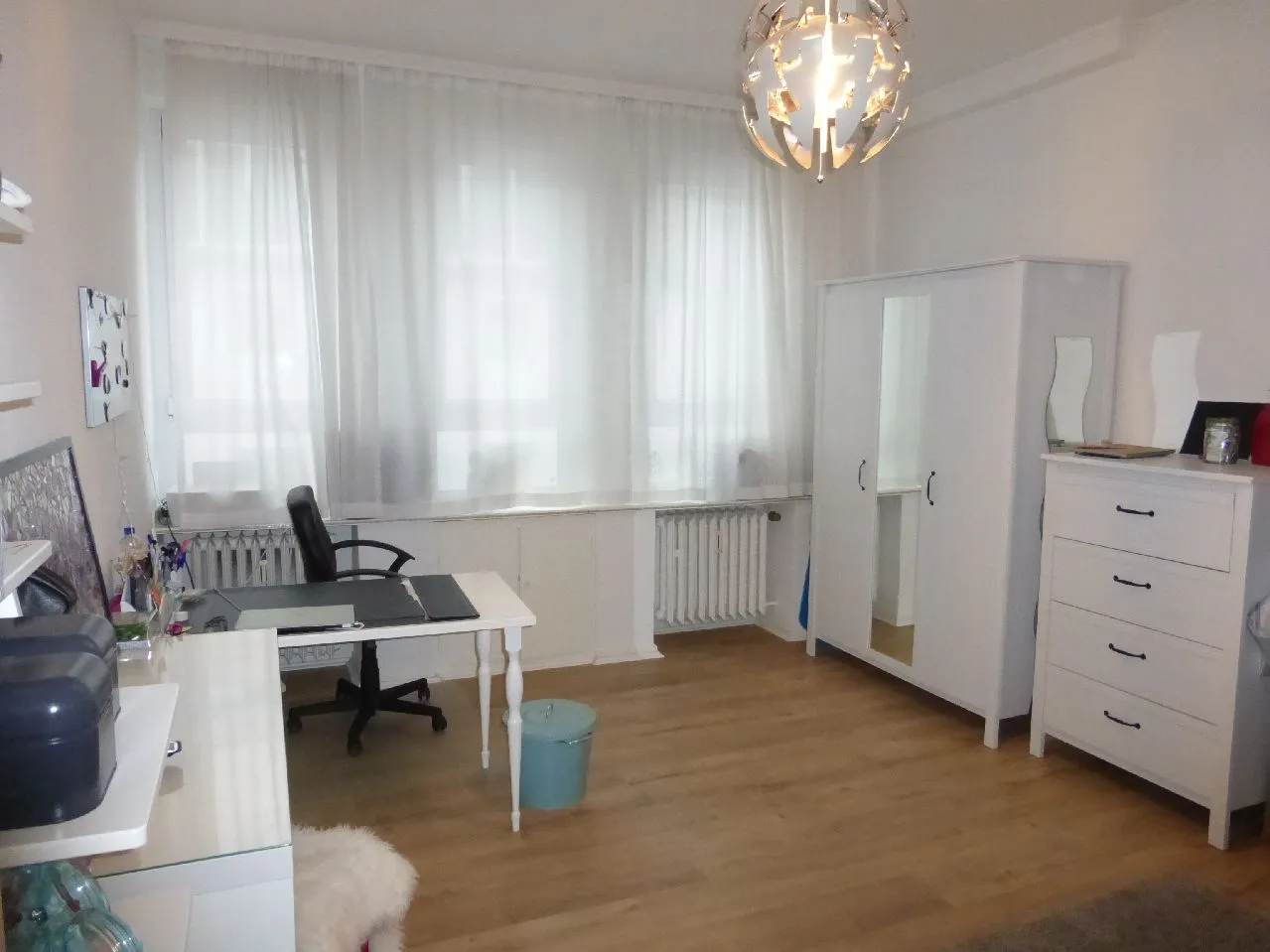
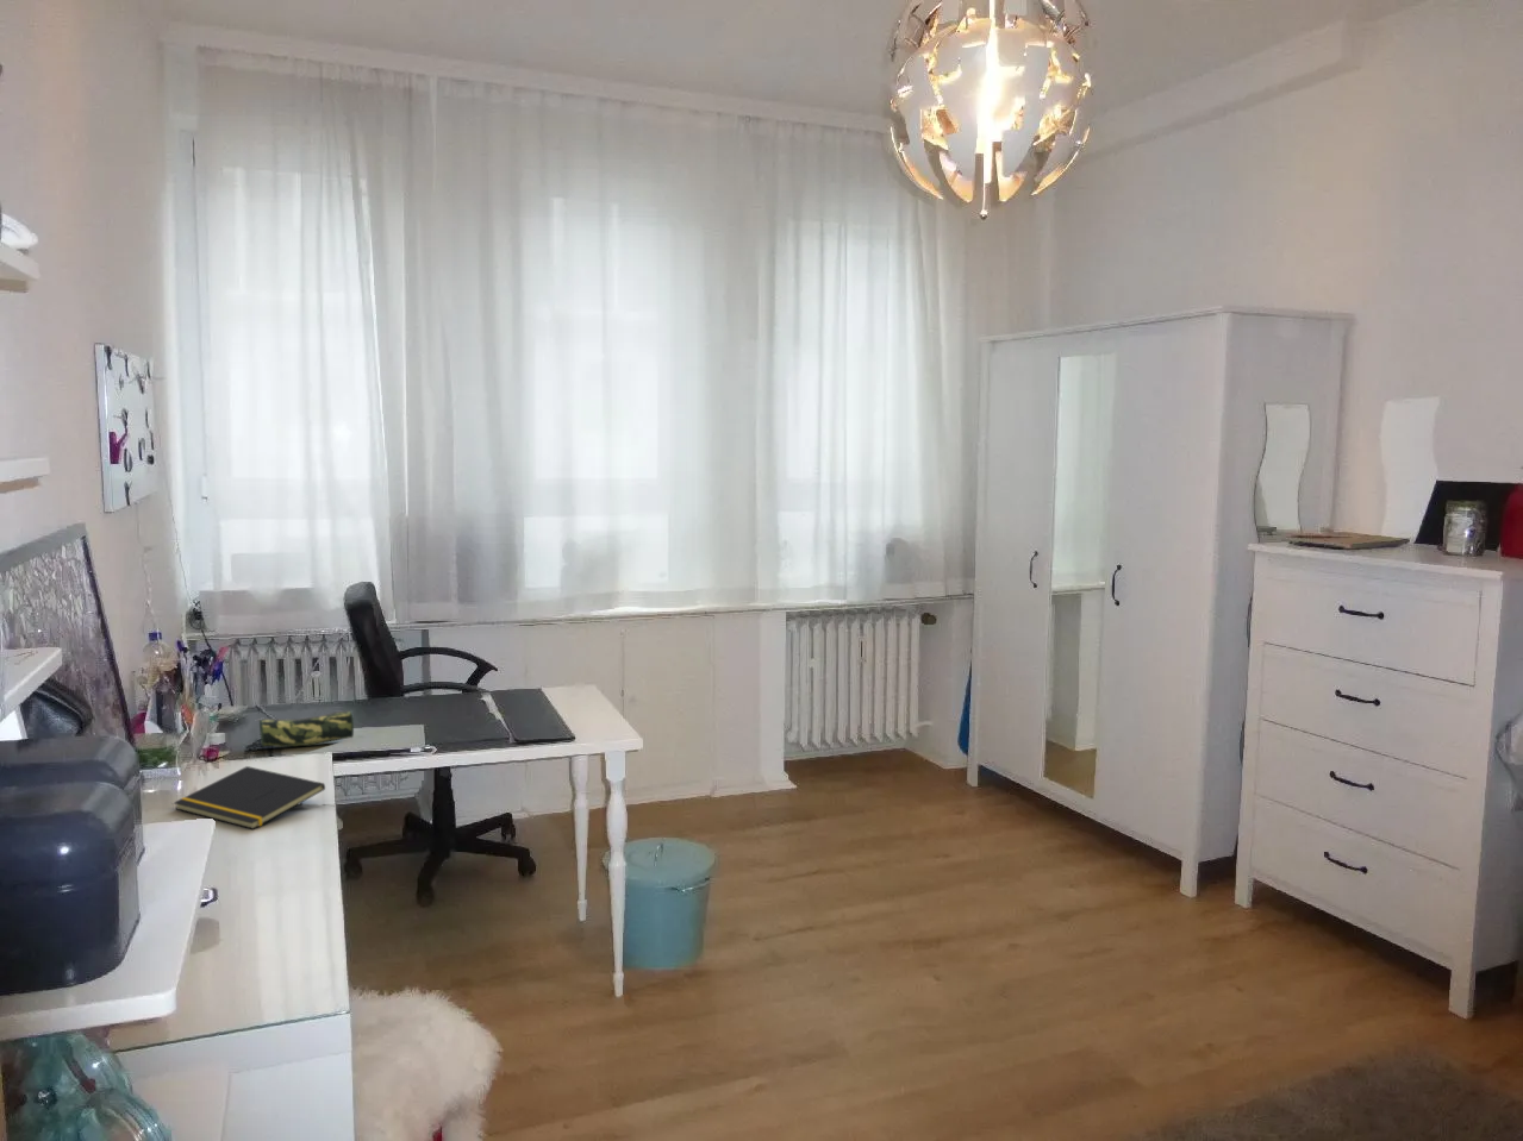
+ notepad (251, 796)
+ pencil case (303, 730)
